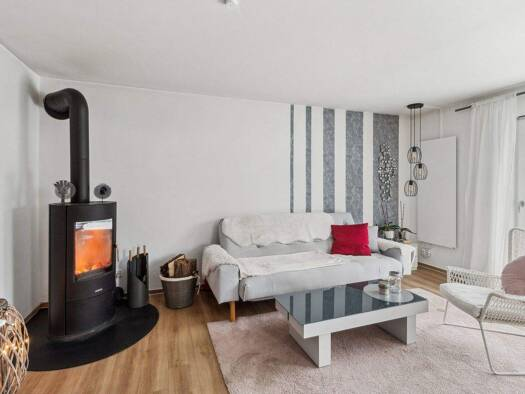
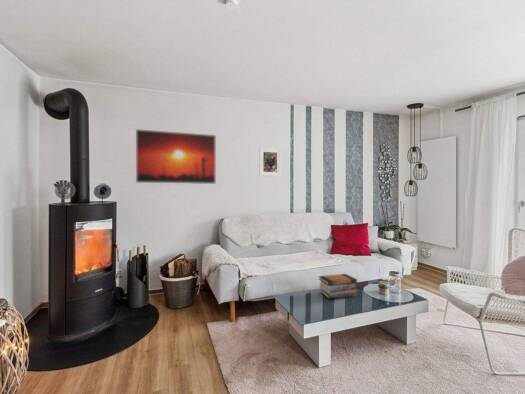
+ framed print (270, 162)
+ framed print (177, 157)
+ book stack (337, 285)
